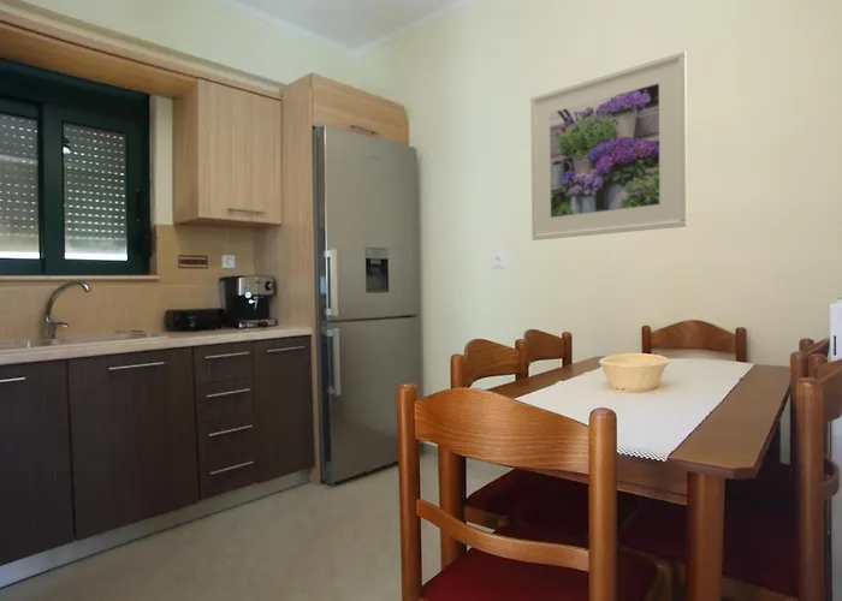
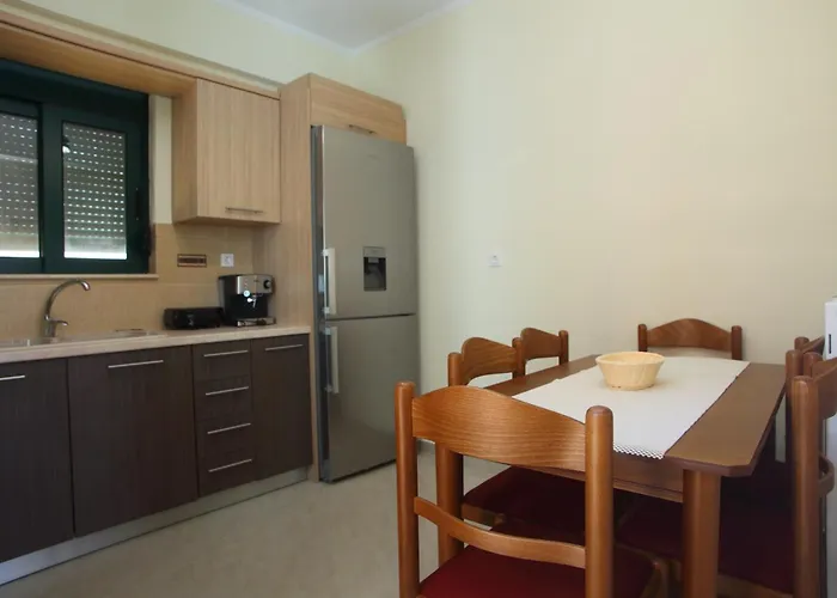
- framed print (600, 155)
